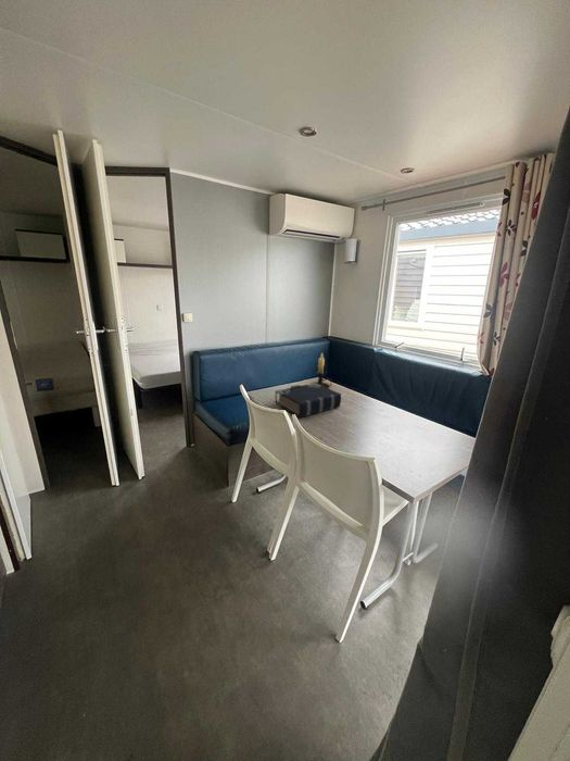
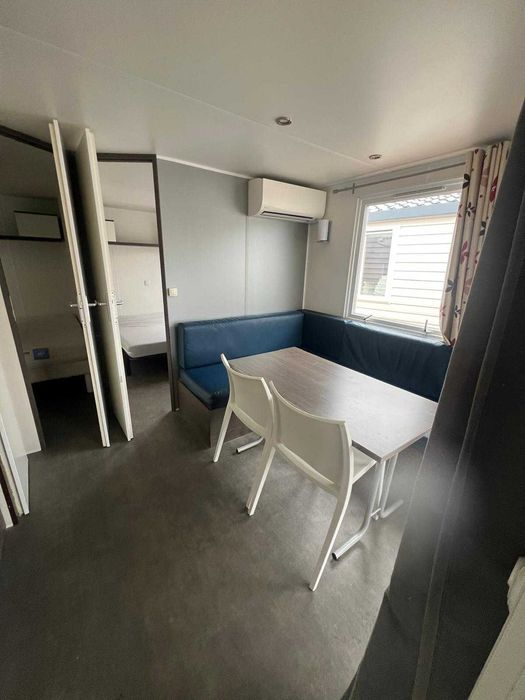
- candle holder (322, 371)
- book (305, 397)
